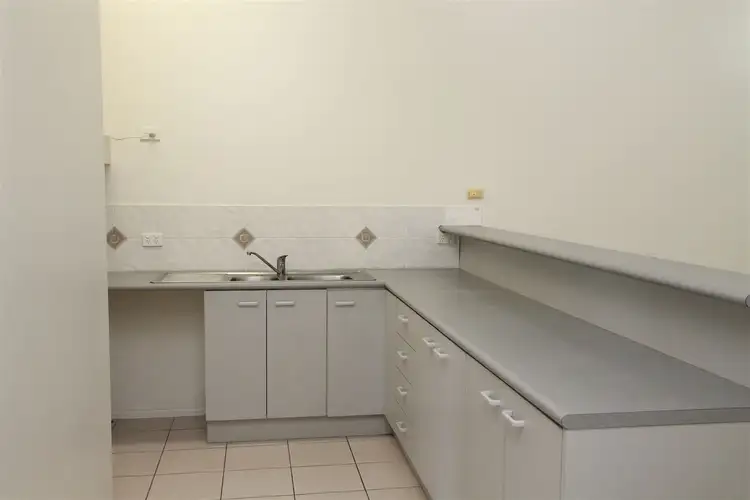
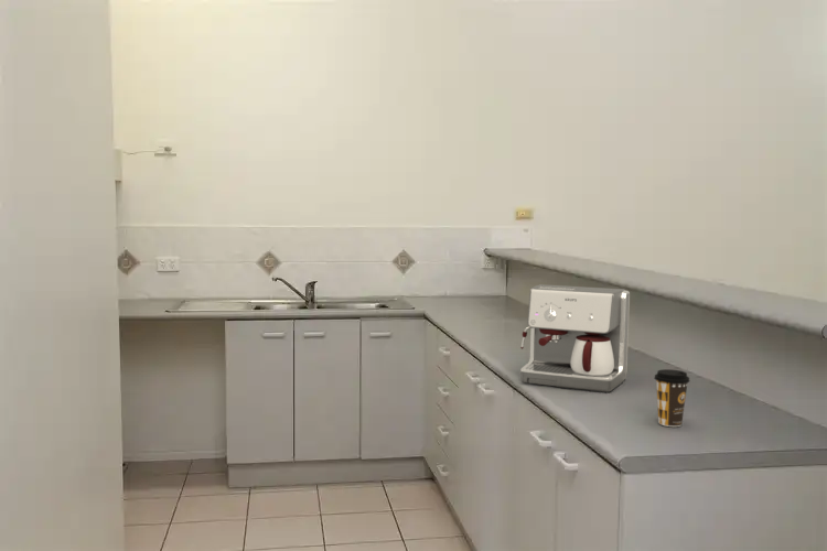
+ coffee cup (670, 398)
+ coffee maker (573, 334)
